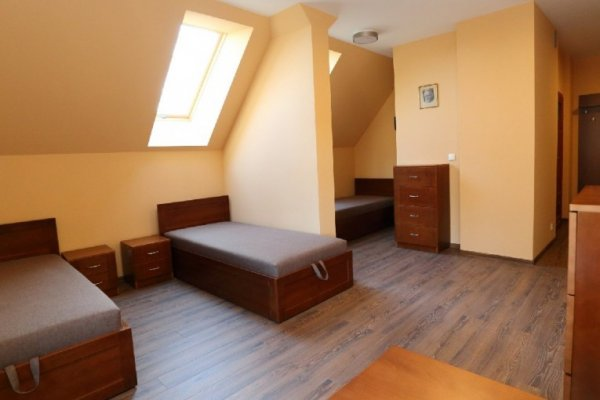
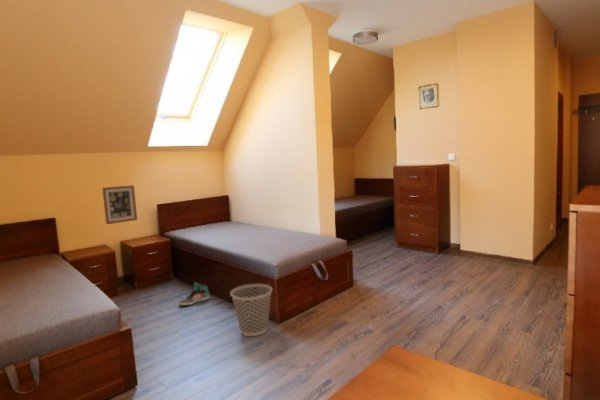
+ sneaker (194, 292)
+ wastebasket (252, 310)
+ wall art (120, 204)
